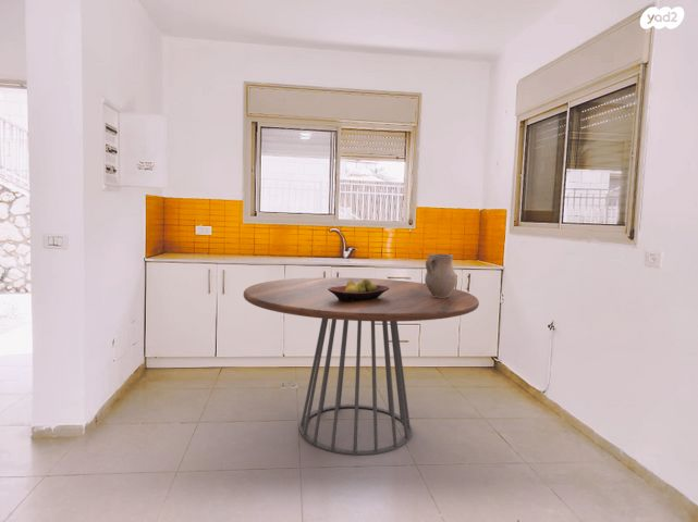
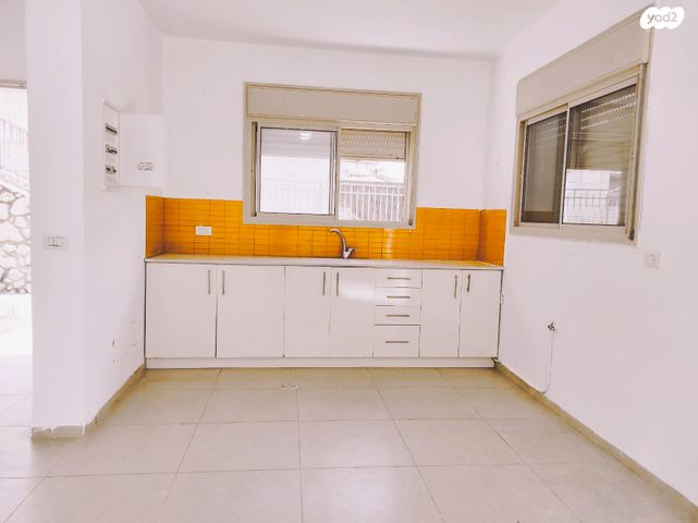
- pitcher (440, 275)
- dining table (357, 360)
- fruit bowl (358, 288)
